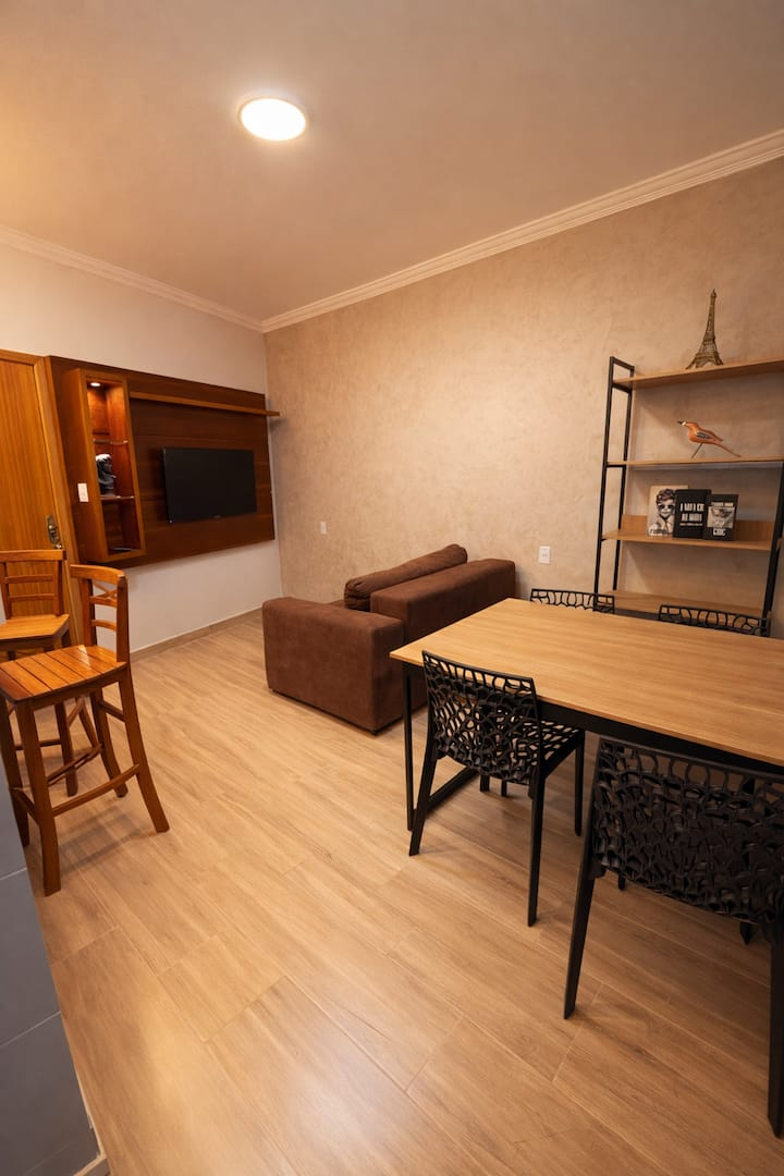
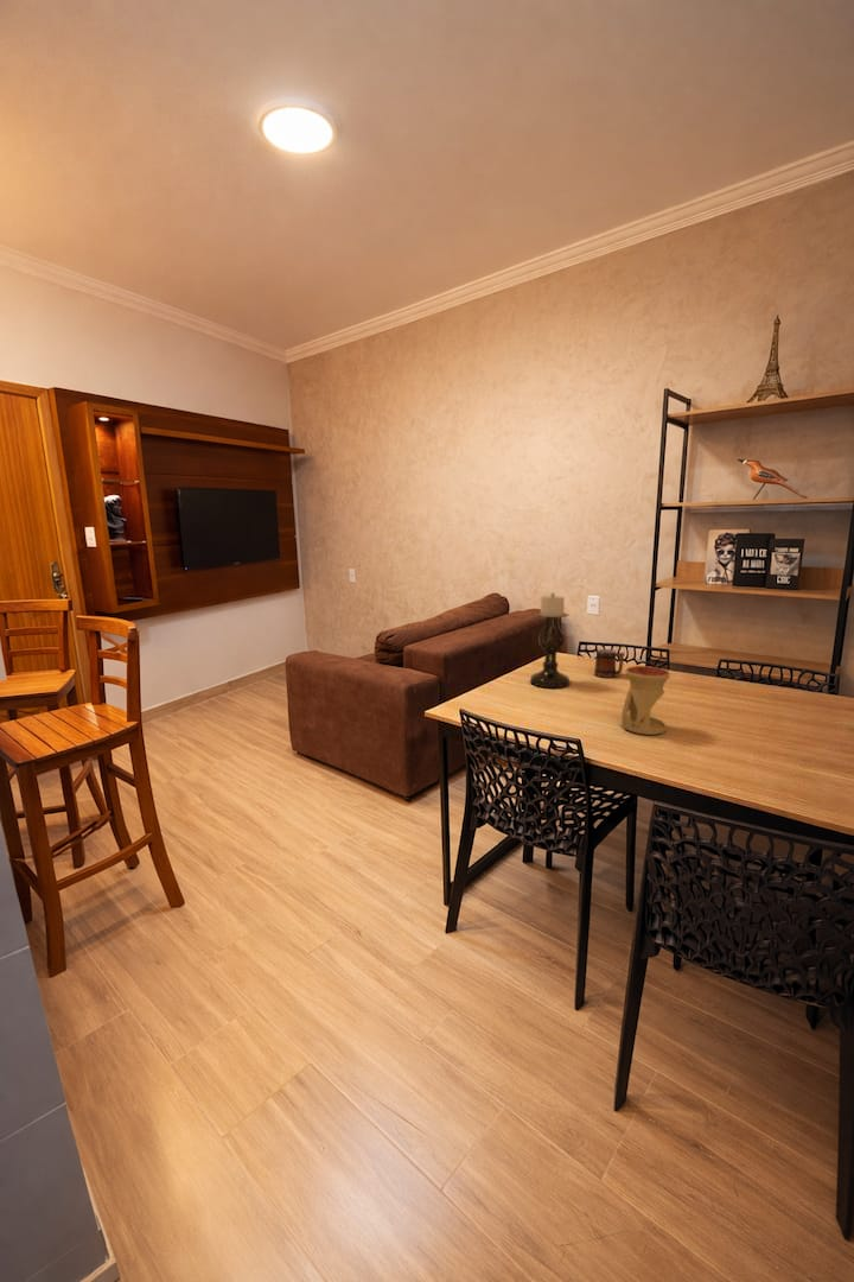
+ candle holder (550, 637)
+ oil burner (645, 699)
+ mug (610, 662)
